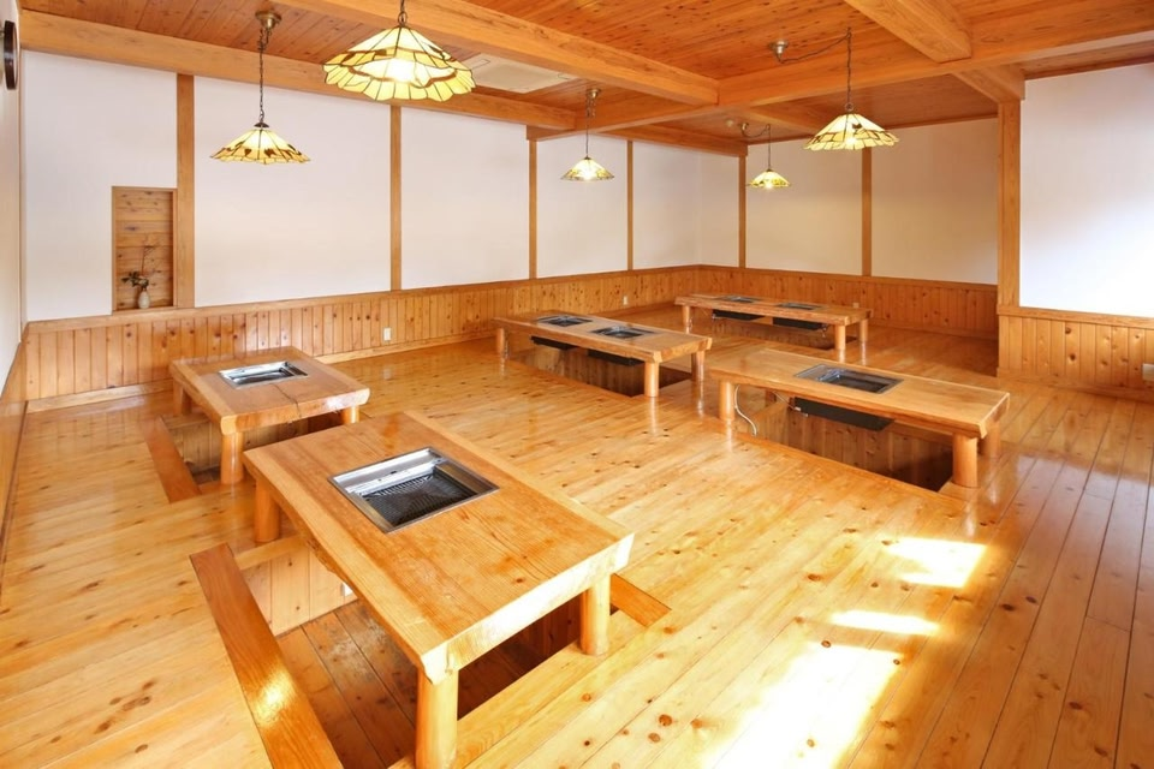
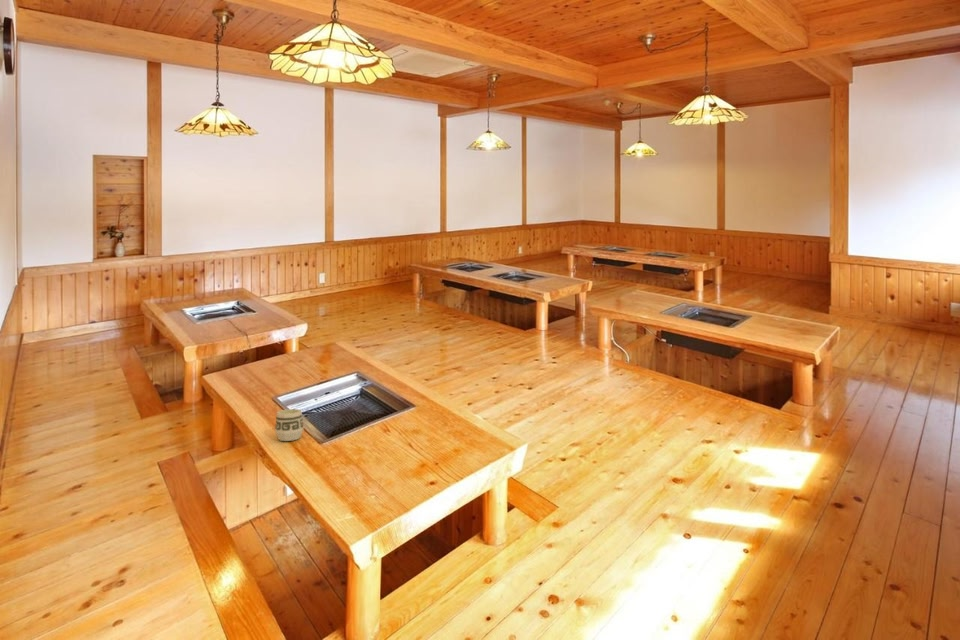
+ cup (289, 424)
